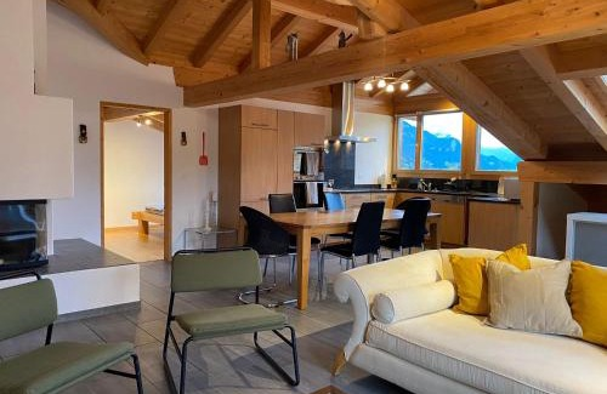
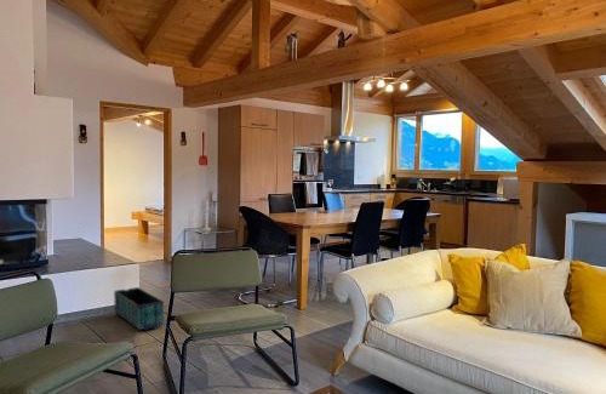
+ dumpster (138, 308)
